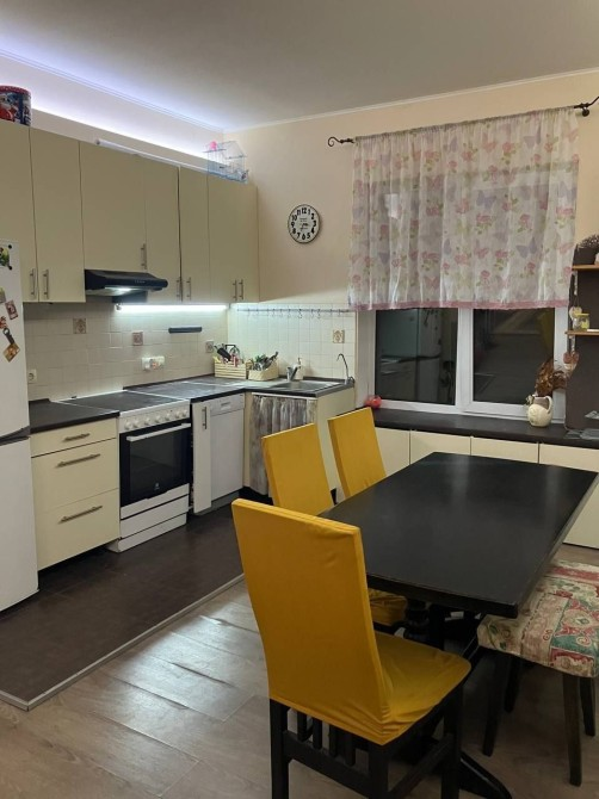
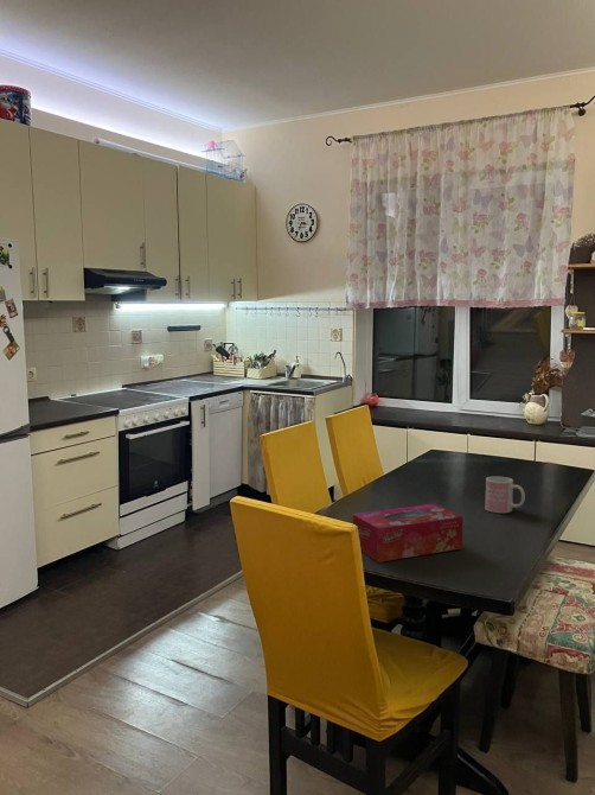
+ mug (503, 495)
+ tissue box (407, 530)
